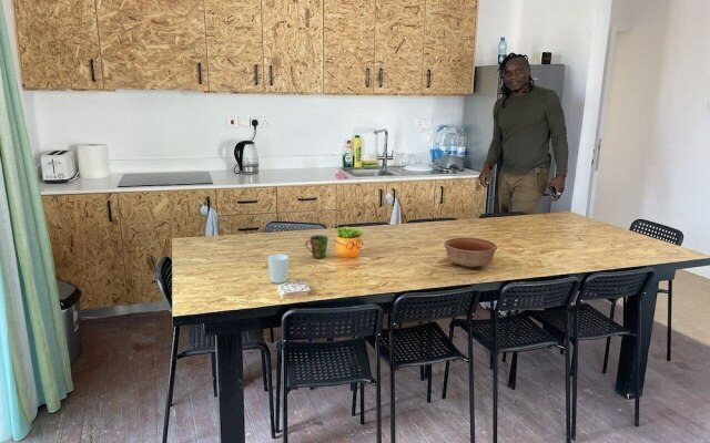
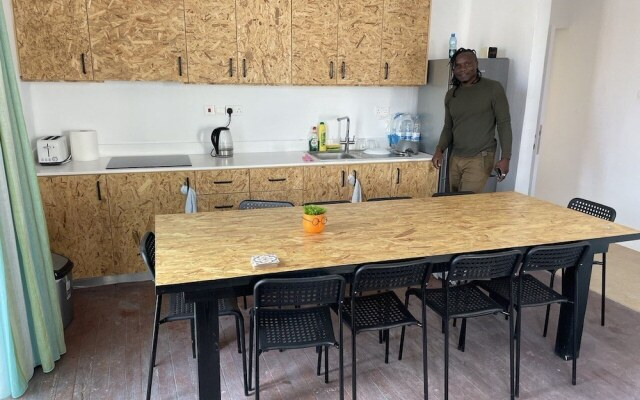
- bowl (469, 254)
- cup (316, 247)
- cup (278, 268)
